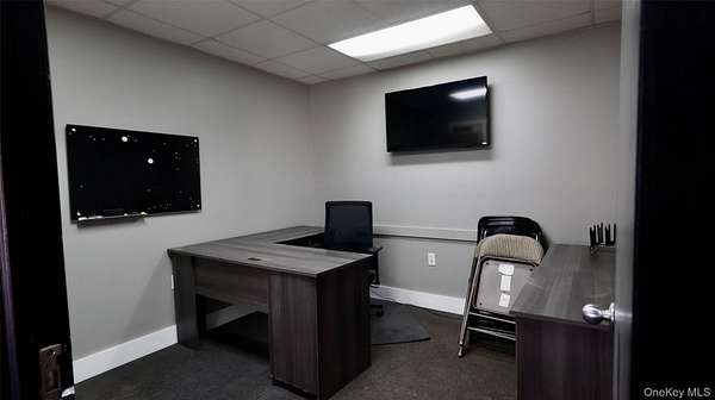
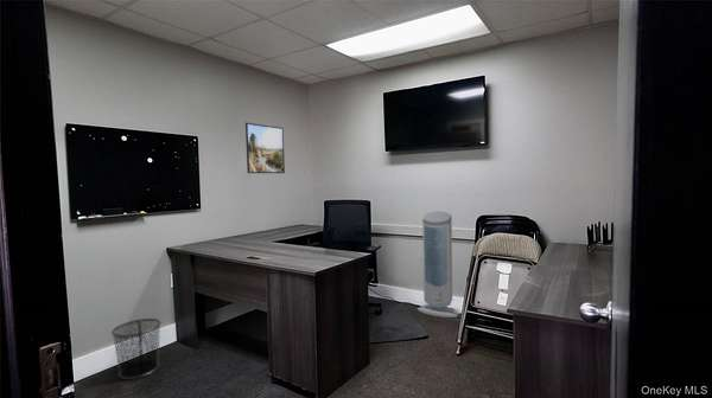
+ waste bin (138, 347)
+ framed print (266, 149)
+ air purifier (437, 262)
